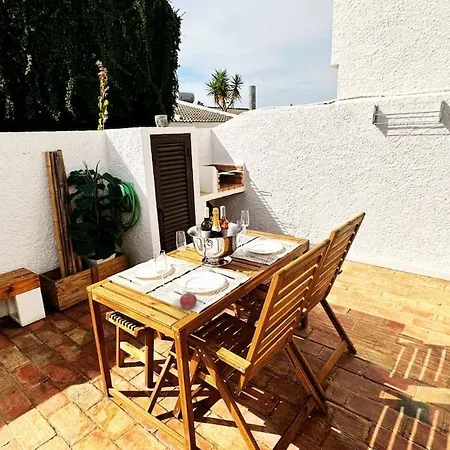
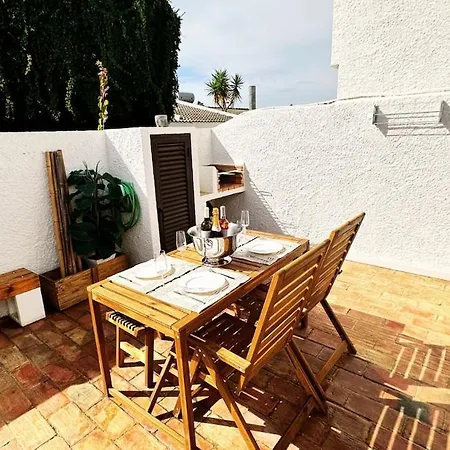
- fruit (188, 299)
